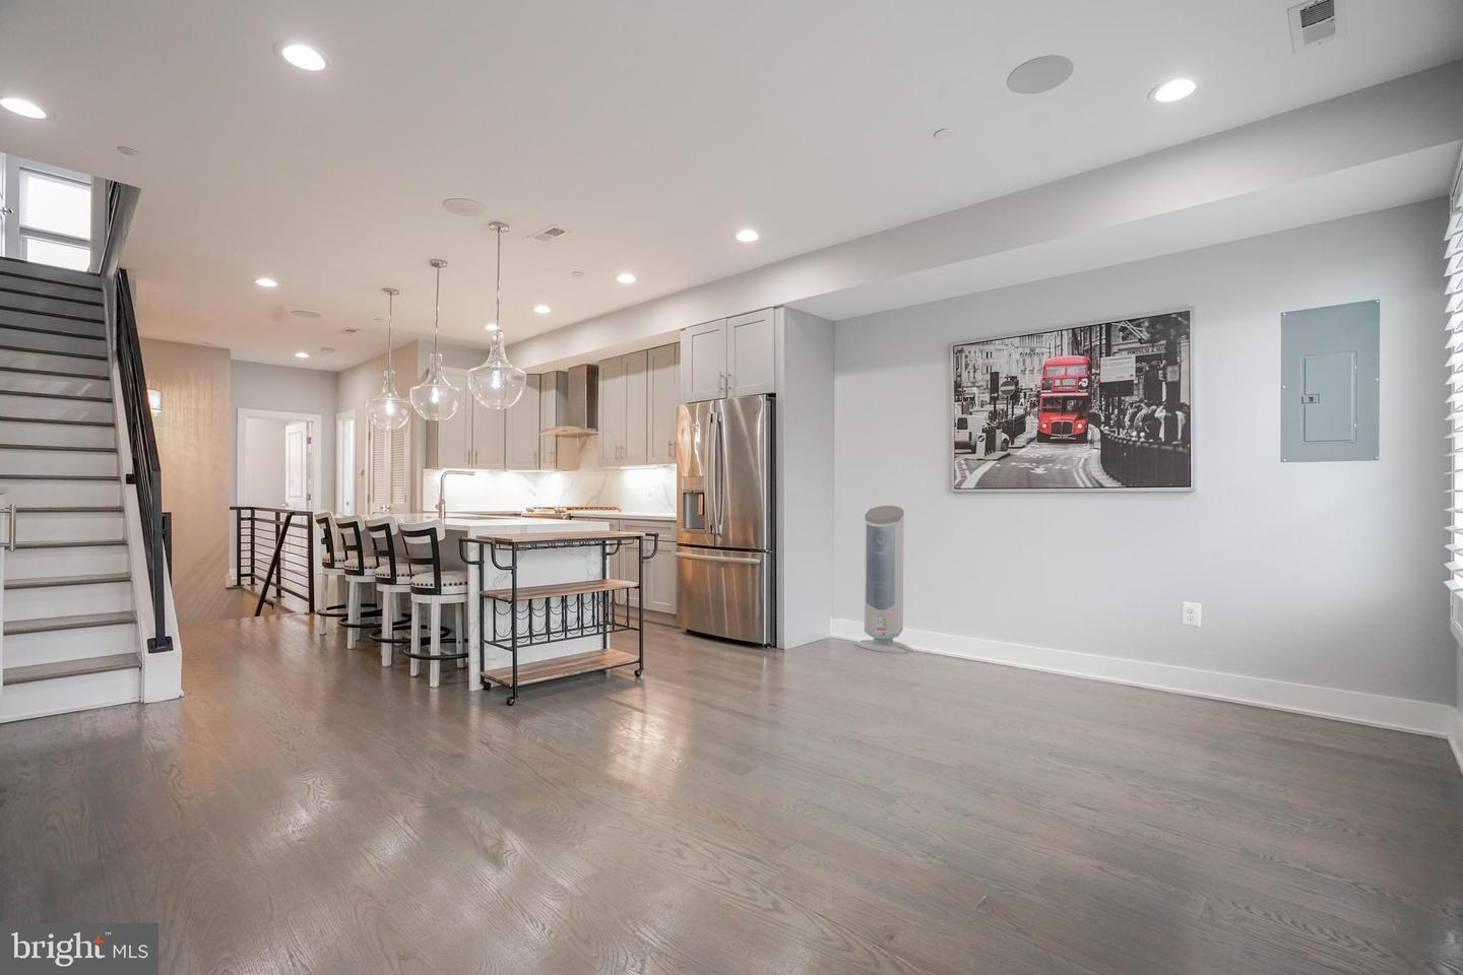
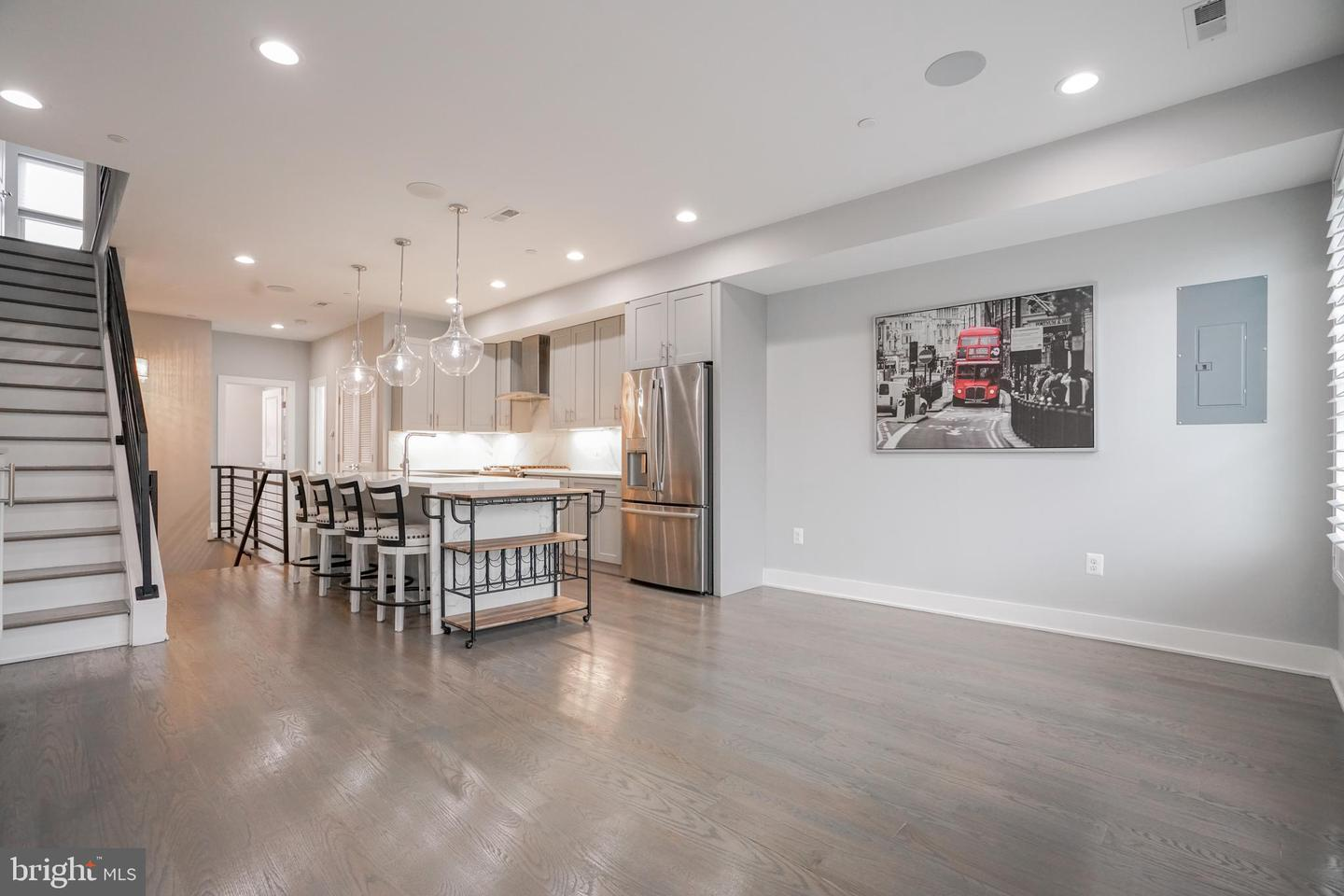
- air purifier (884, 576)
